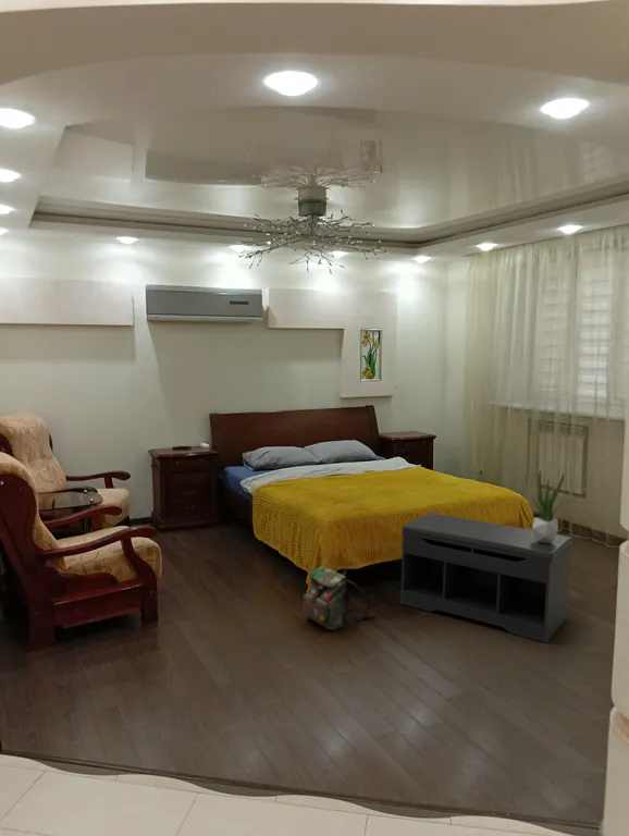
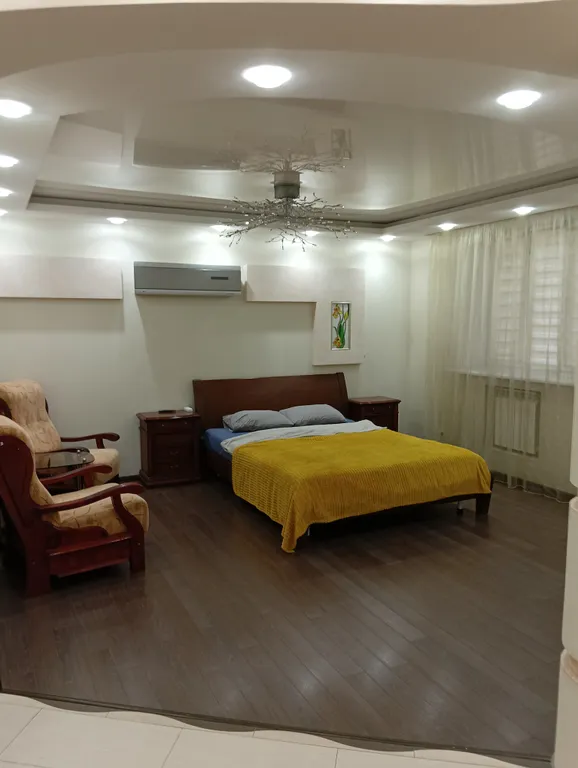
- potted plant (545, 505)
- bench (482, 570)
- backpack (338, 594)
